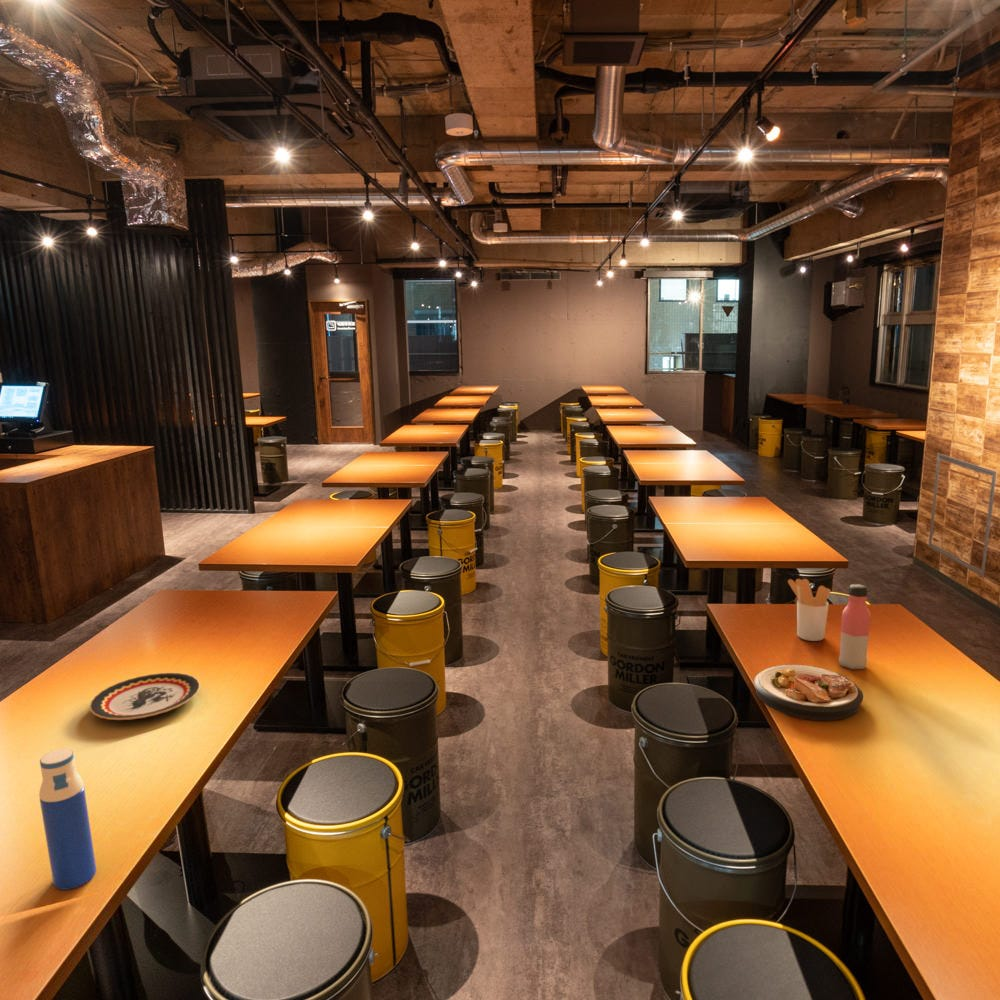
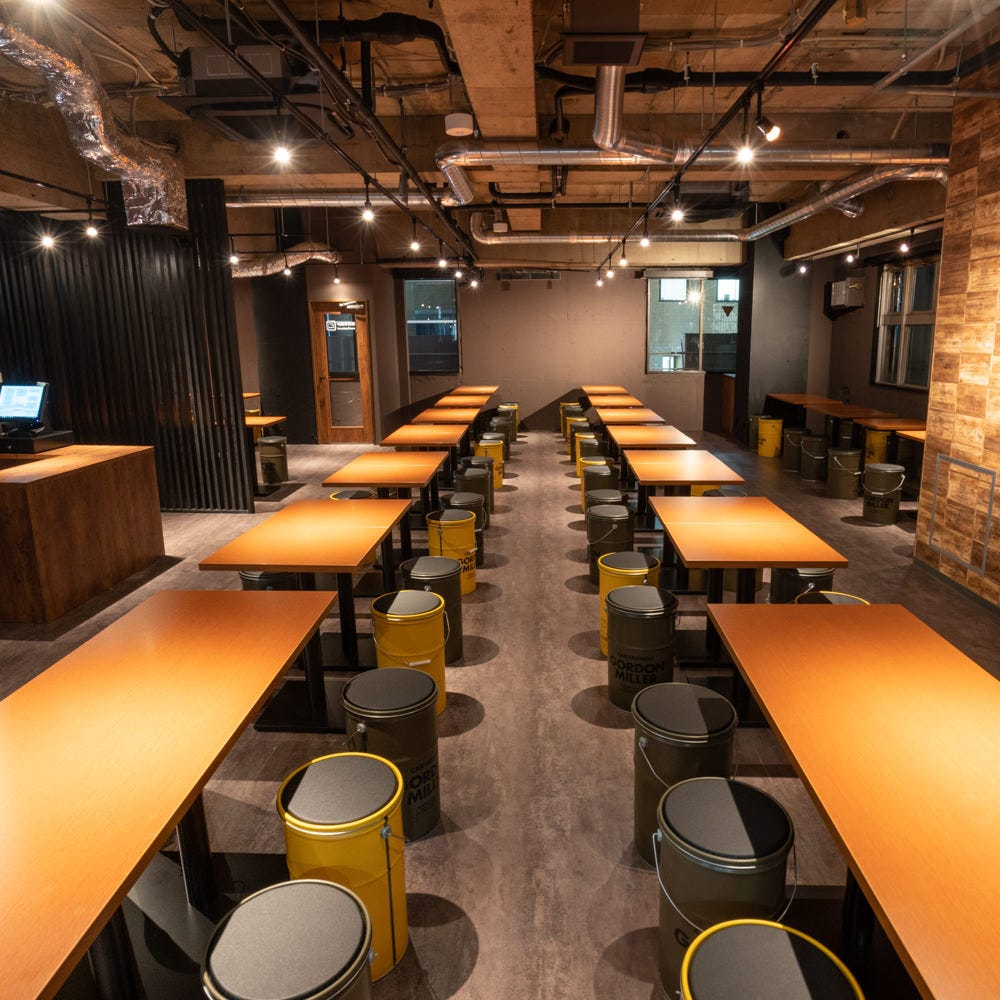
- water bottle (66, 818)
- water bottle (855, 626)
- utensil holder (807, 608)
- plate (146, 698)
- plate (807, 686)
